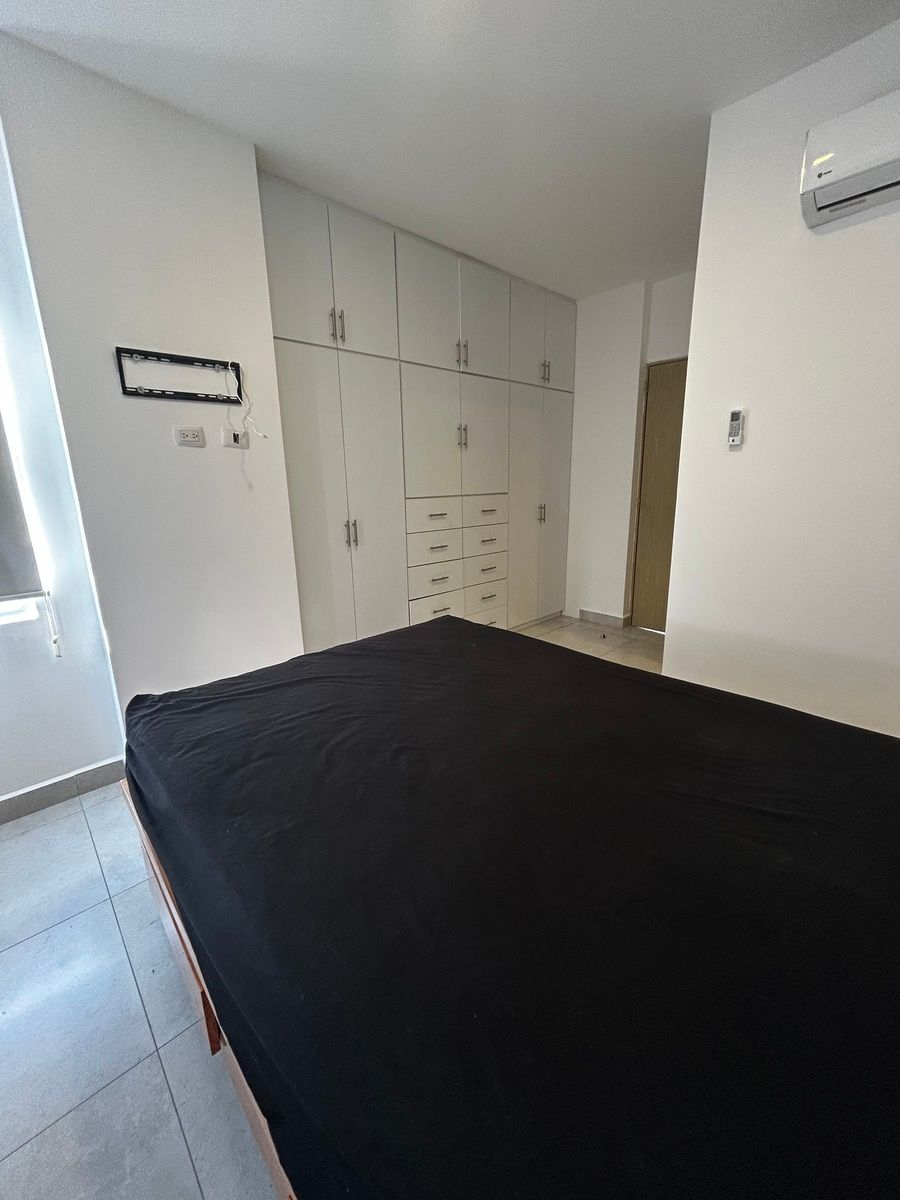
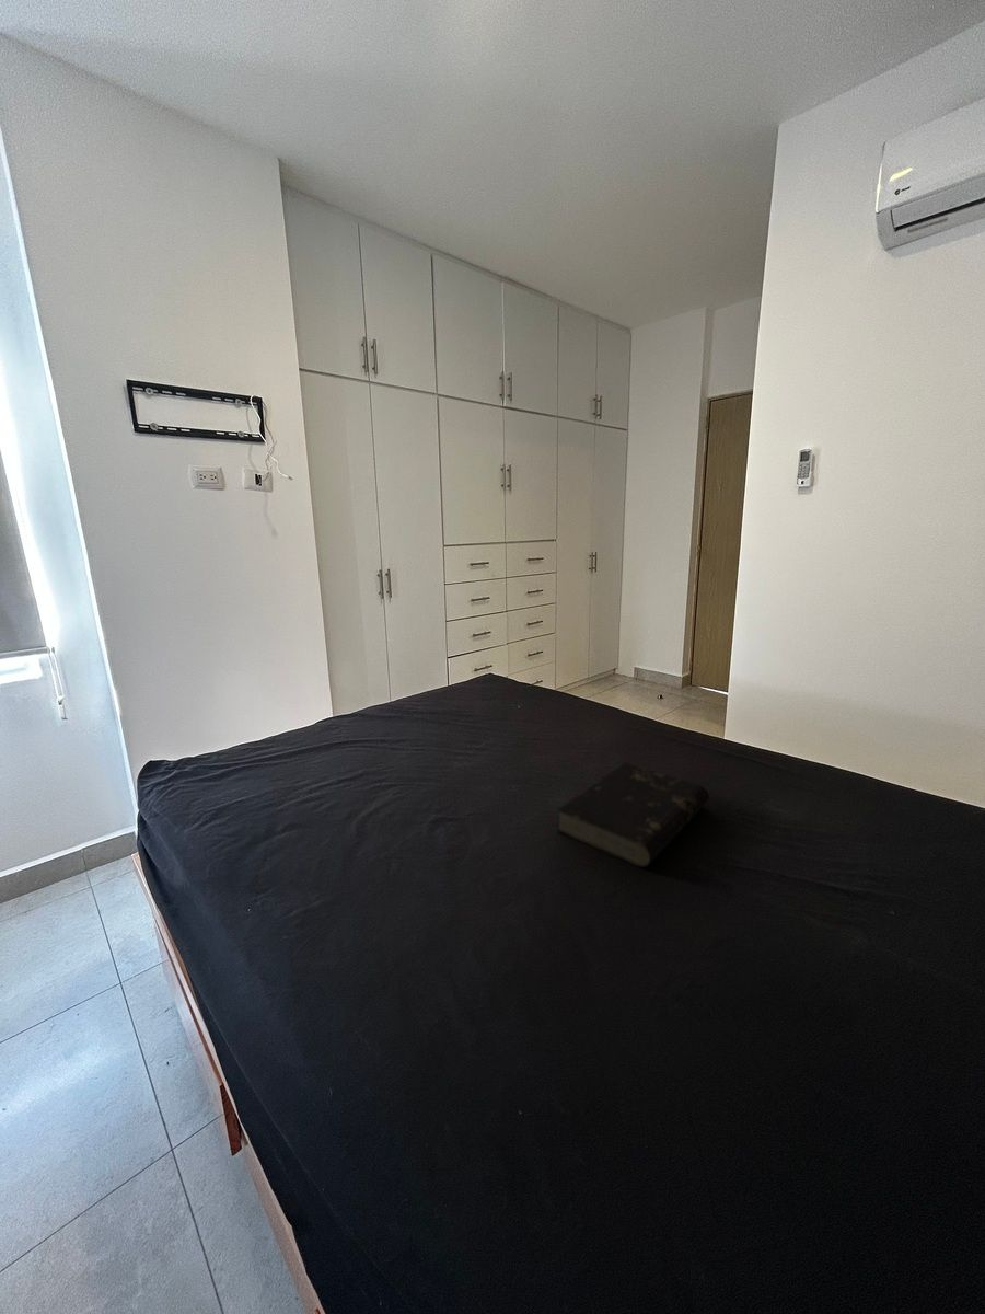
+ book (635, 808)
